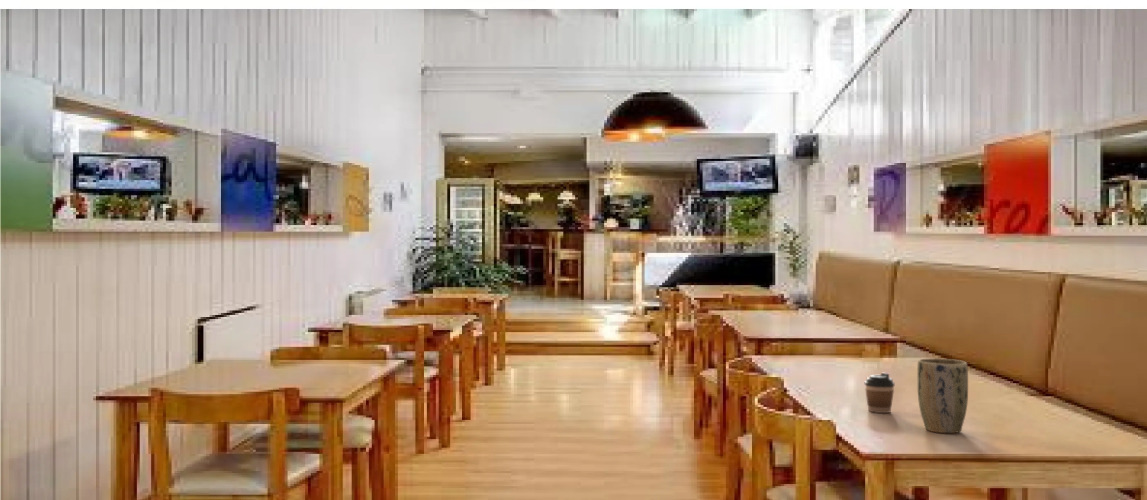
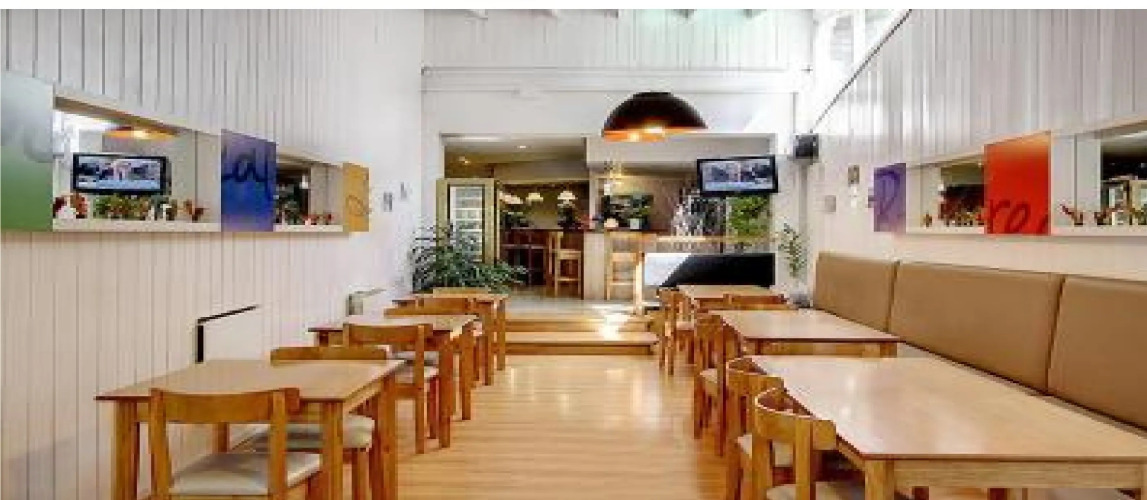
- plant pot (942, 395)
- coffee cup (879, 392)
